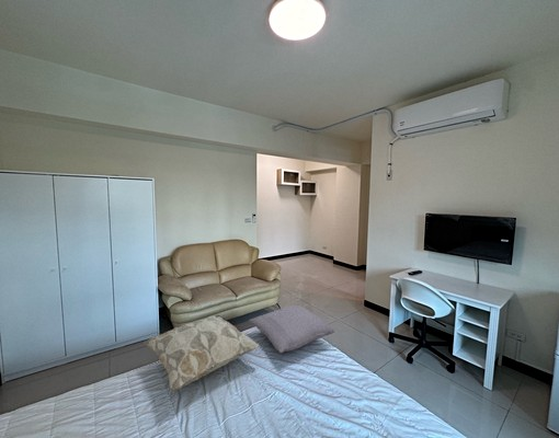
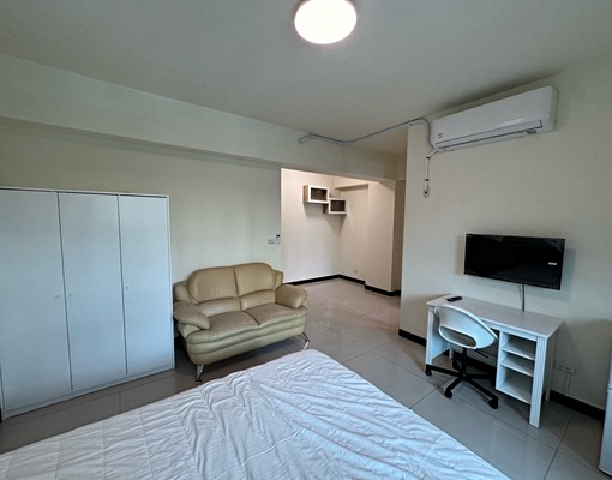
- decorative pillow (202, 343)
- pillow (289, 325)
